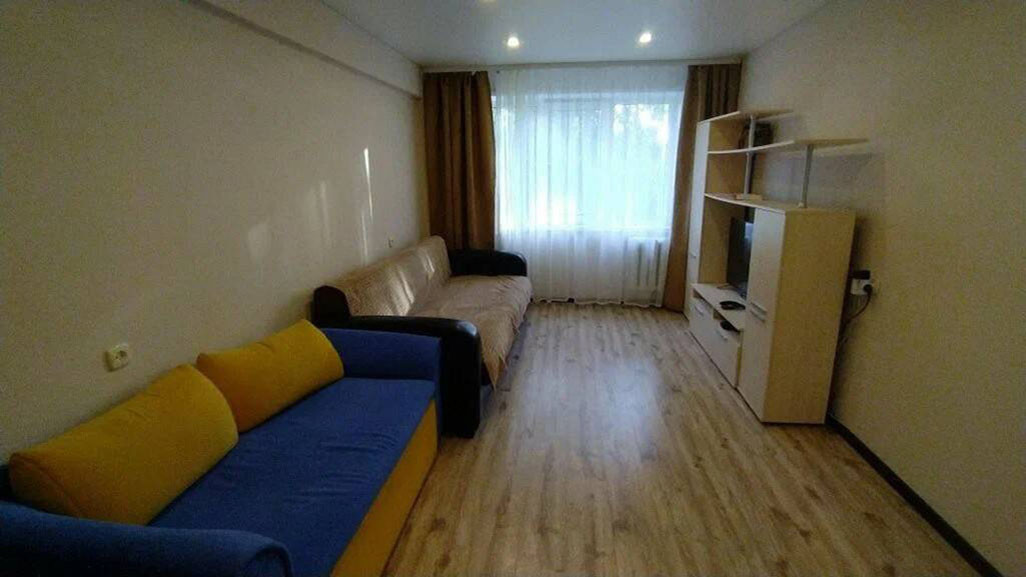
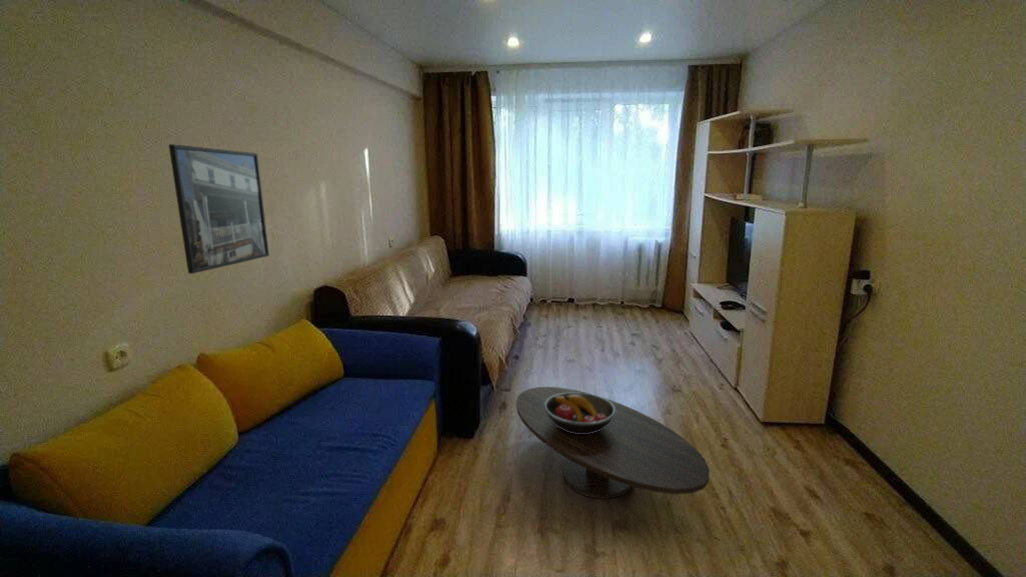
+ fruit bowl (579, 413)
+ coffee table (598, 452)
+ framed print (225, 208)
